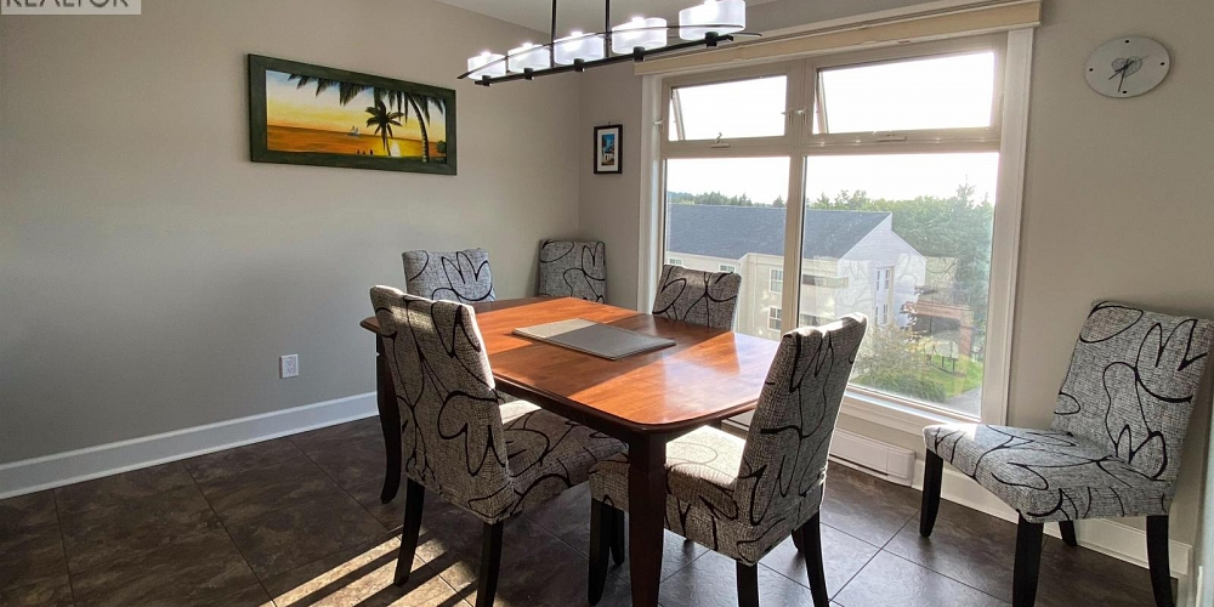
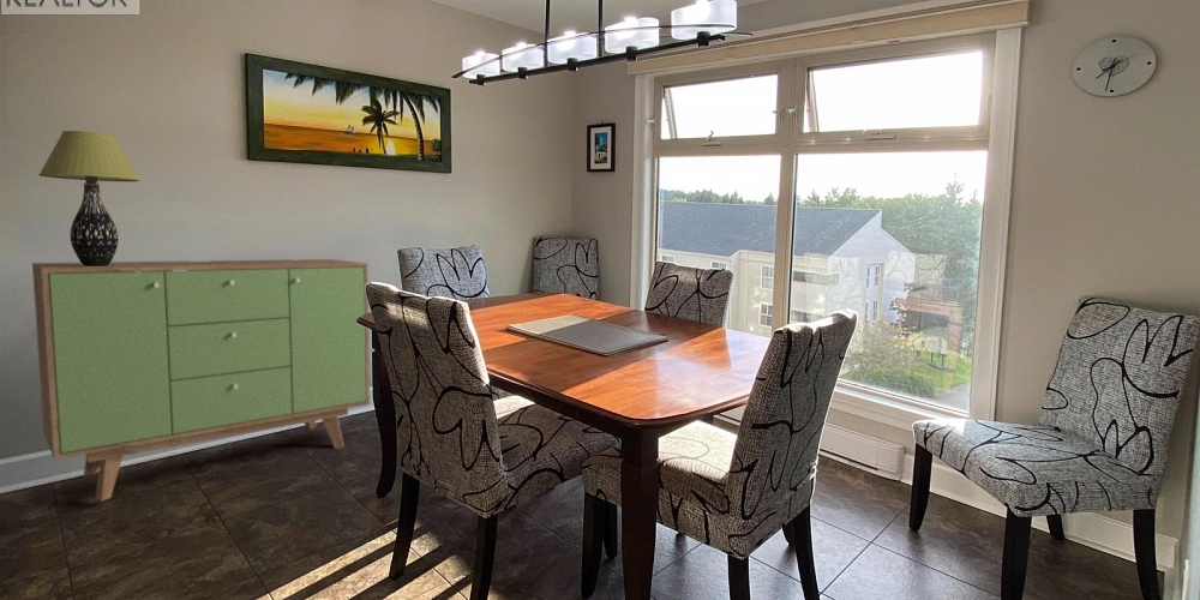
+ sideboard (220, 362)
+ table lamp (92, 199)
